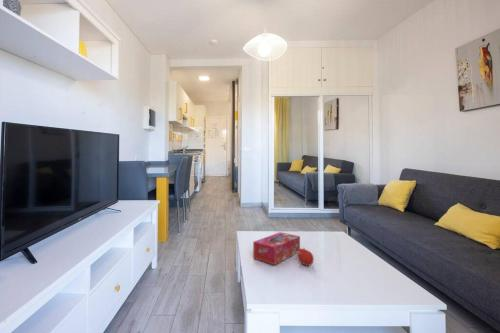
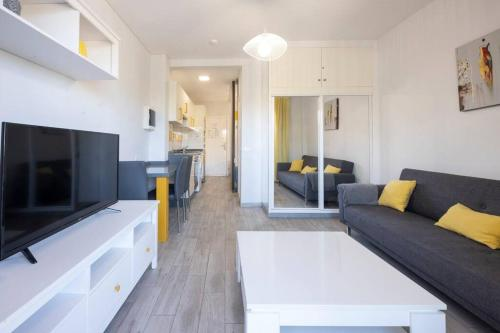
- fruit (305, 256)
- tissue box (277, 246)
